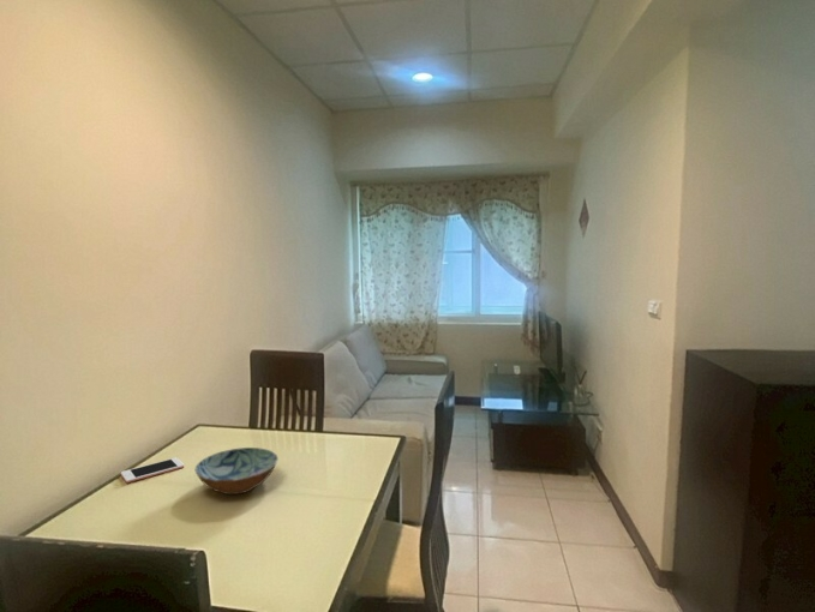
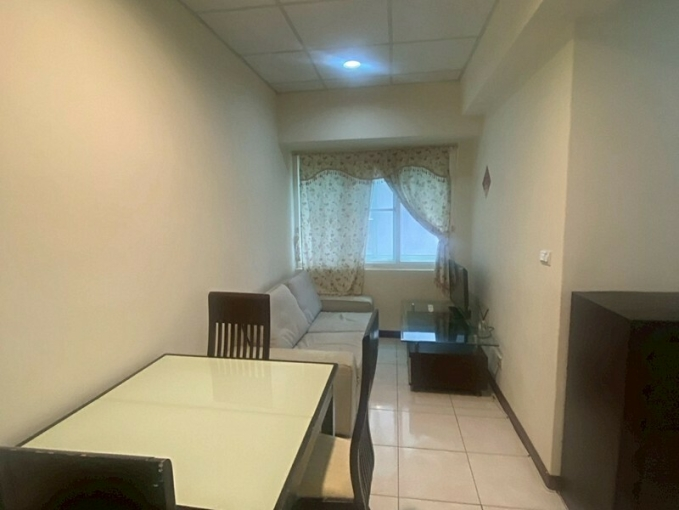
- cell phone (152, 469)
- bowl (238, 474)
